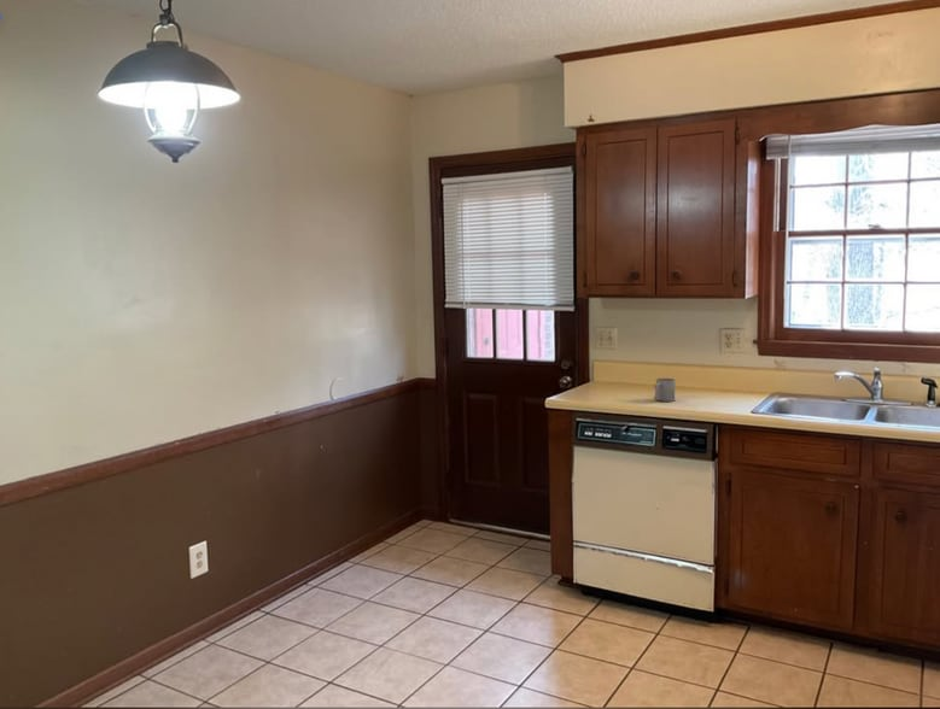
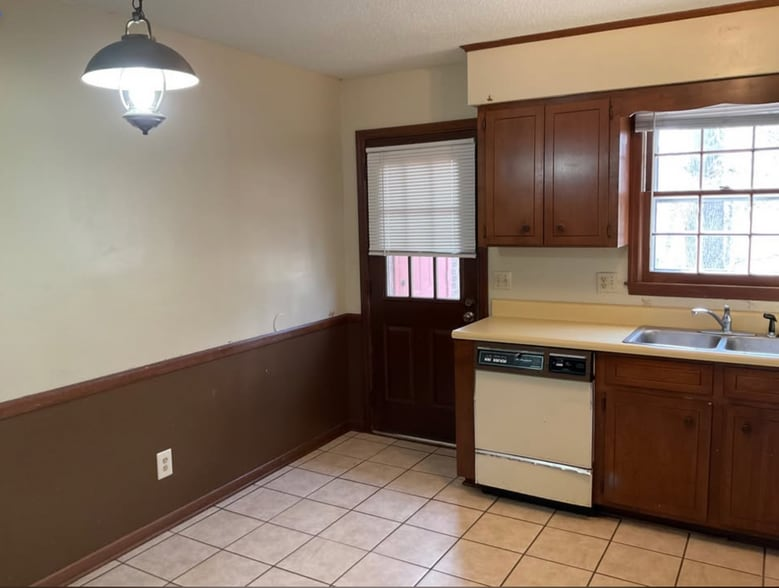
- mug (662, 389)
